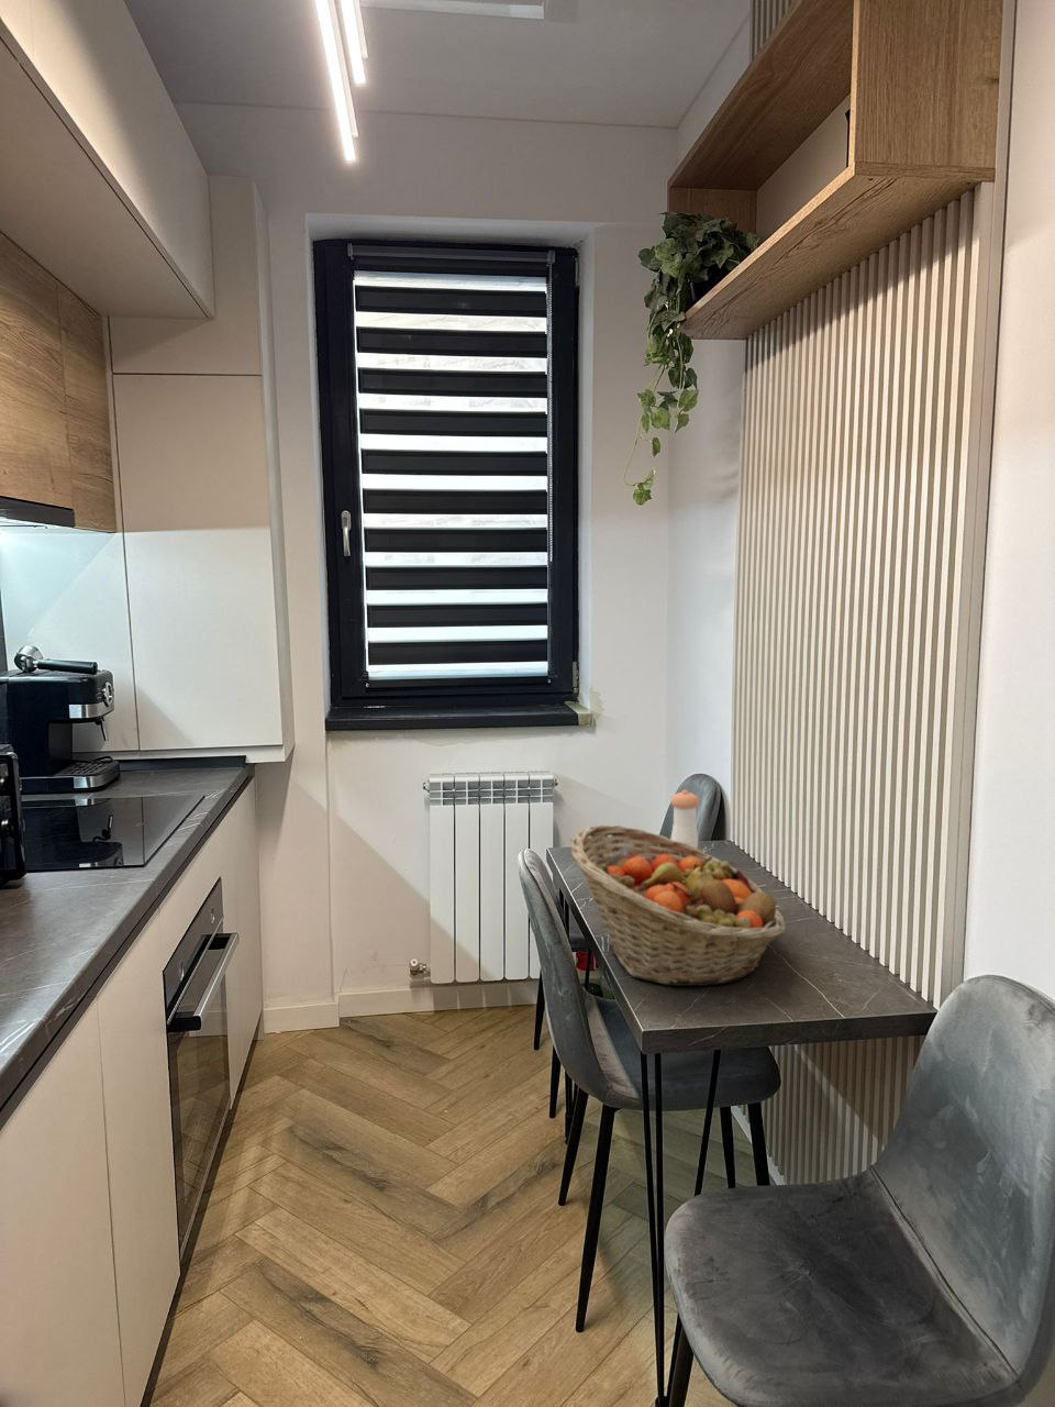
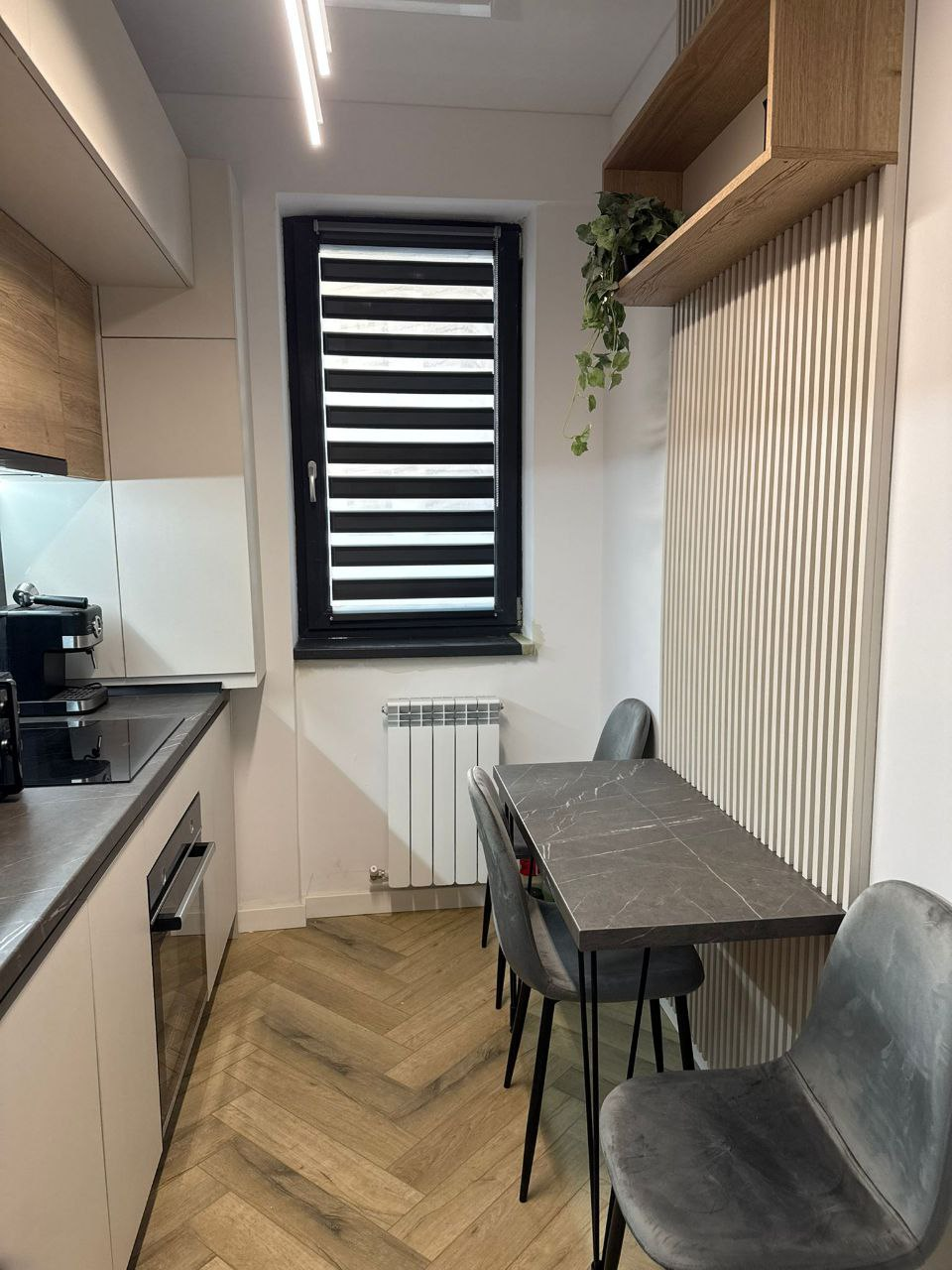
- fruit basket (675, 896)
- pepper shaker (684, 828)
